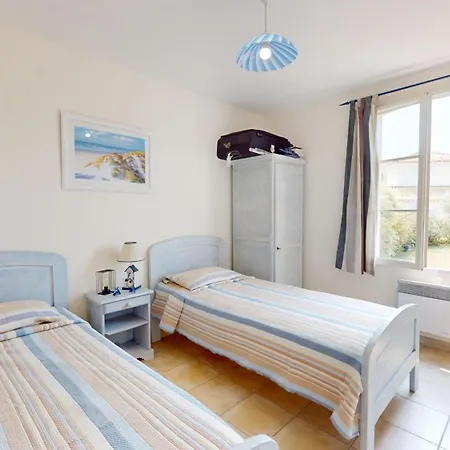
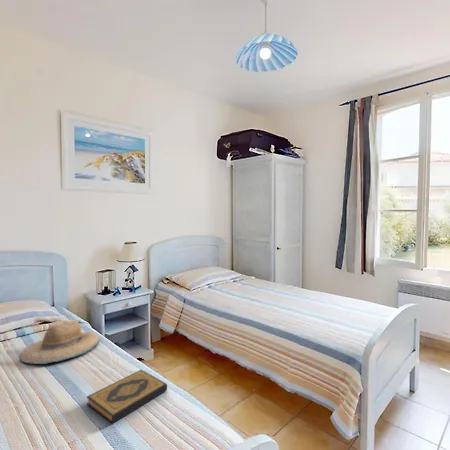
+ hardback book (128, 393)
+ straw hat (61, 335)
